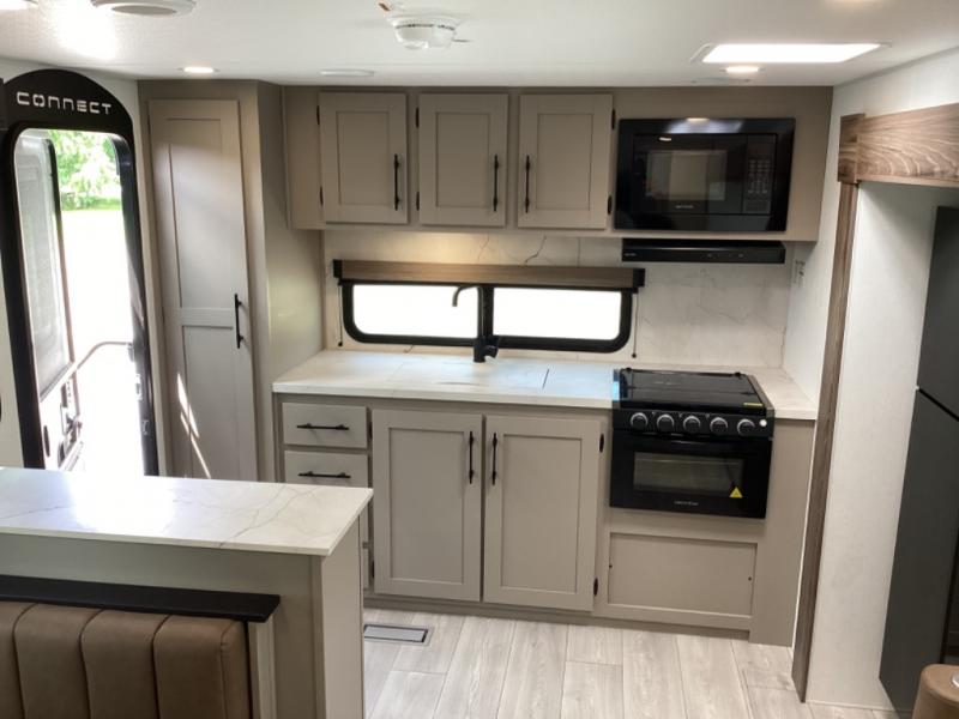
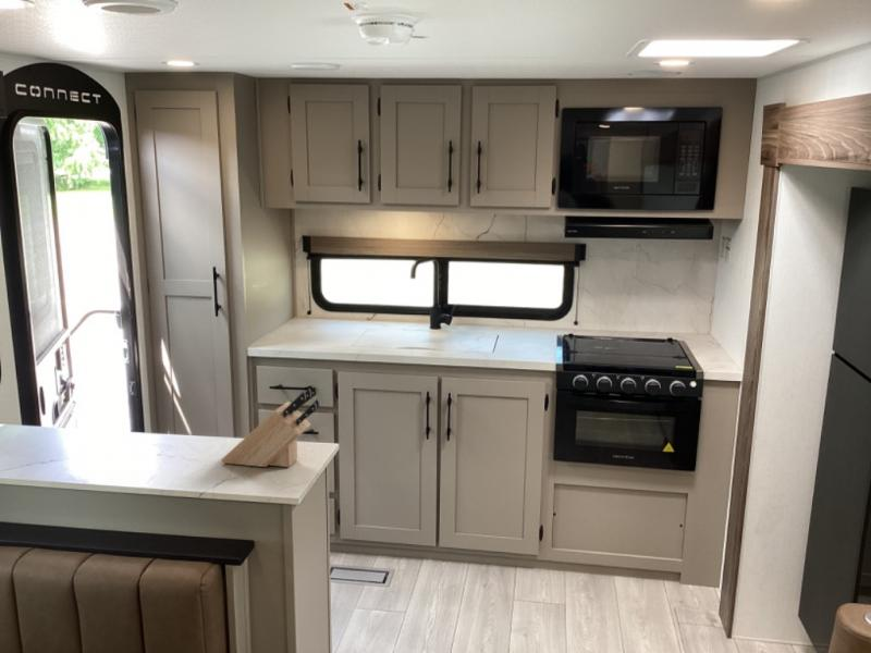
+ knife block (272, 423)
